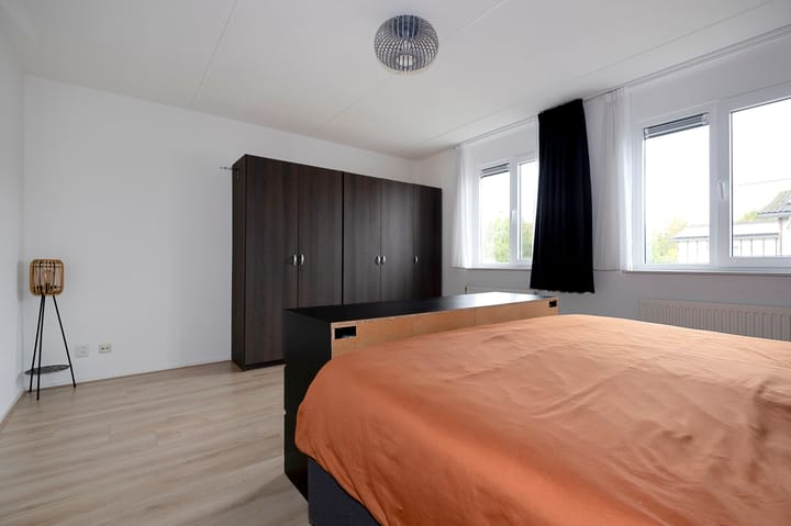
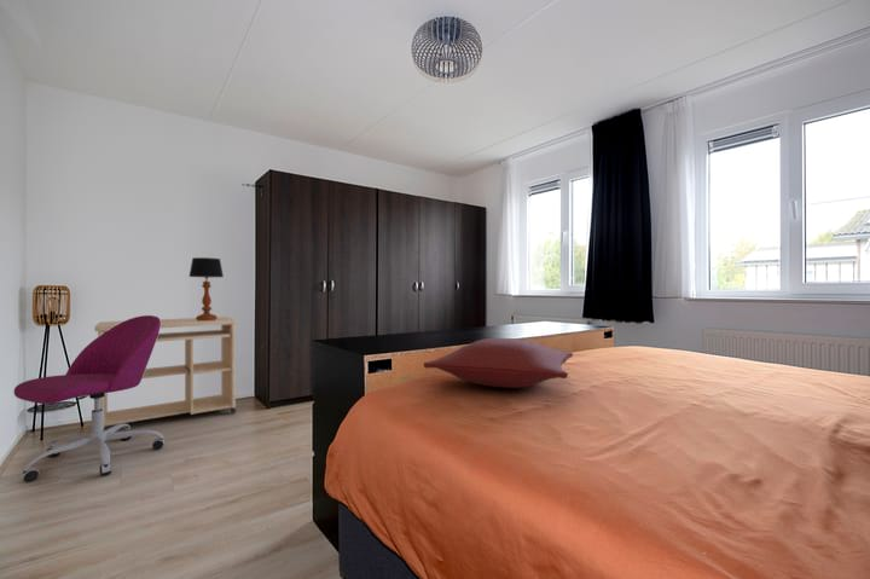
+ table lamp (205, 289)
+ pillow (504, 360)
+ office chair (93, 389)
+ desk (169, 369)
